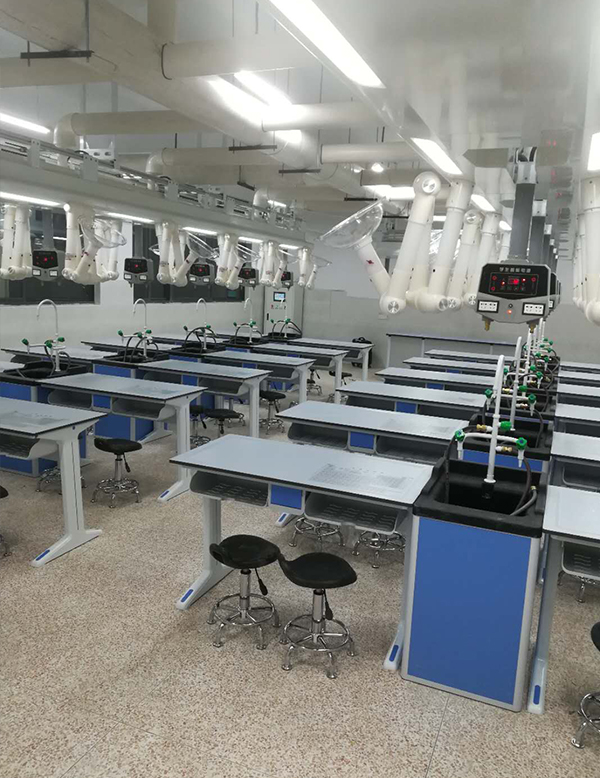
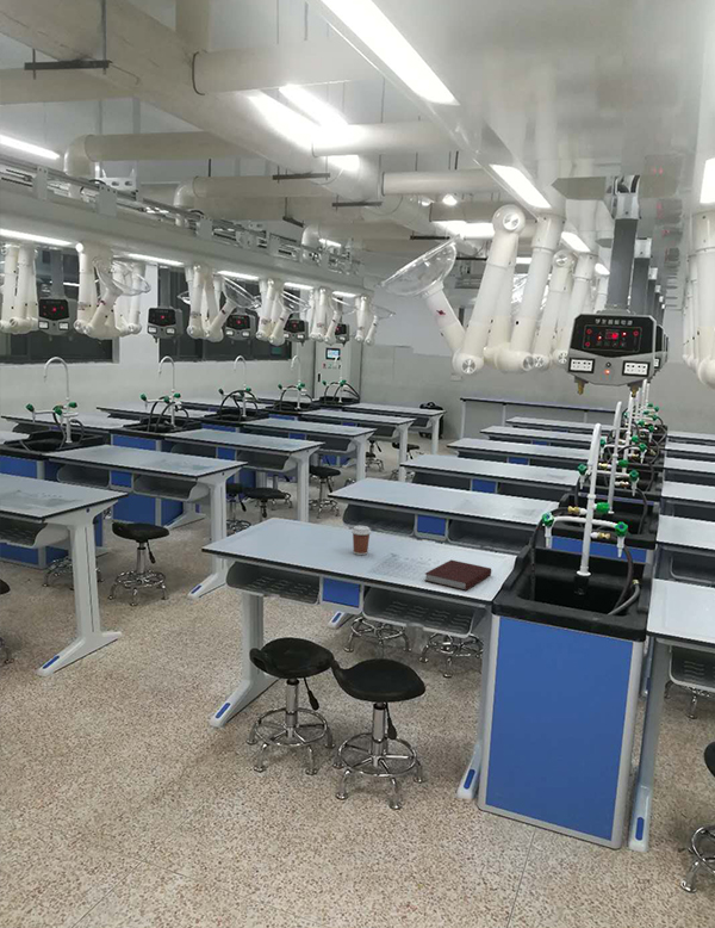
+ coffee cup (360, 539)
+ notebook (458, 574)
